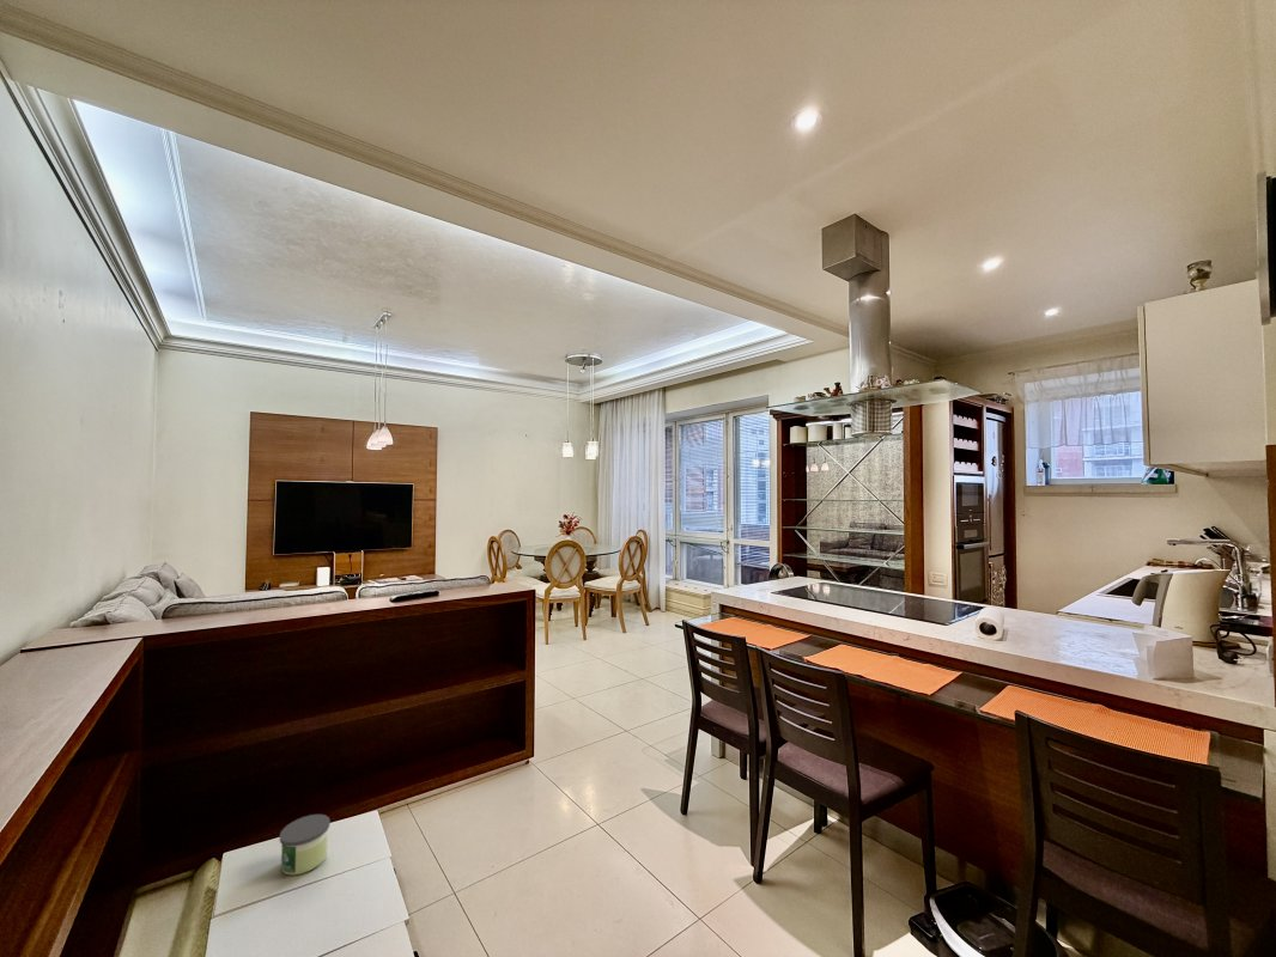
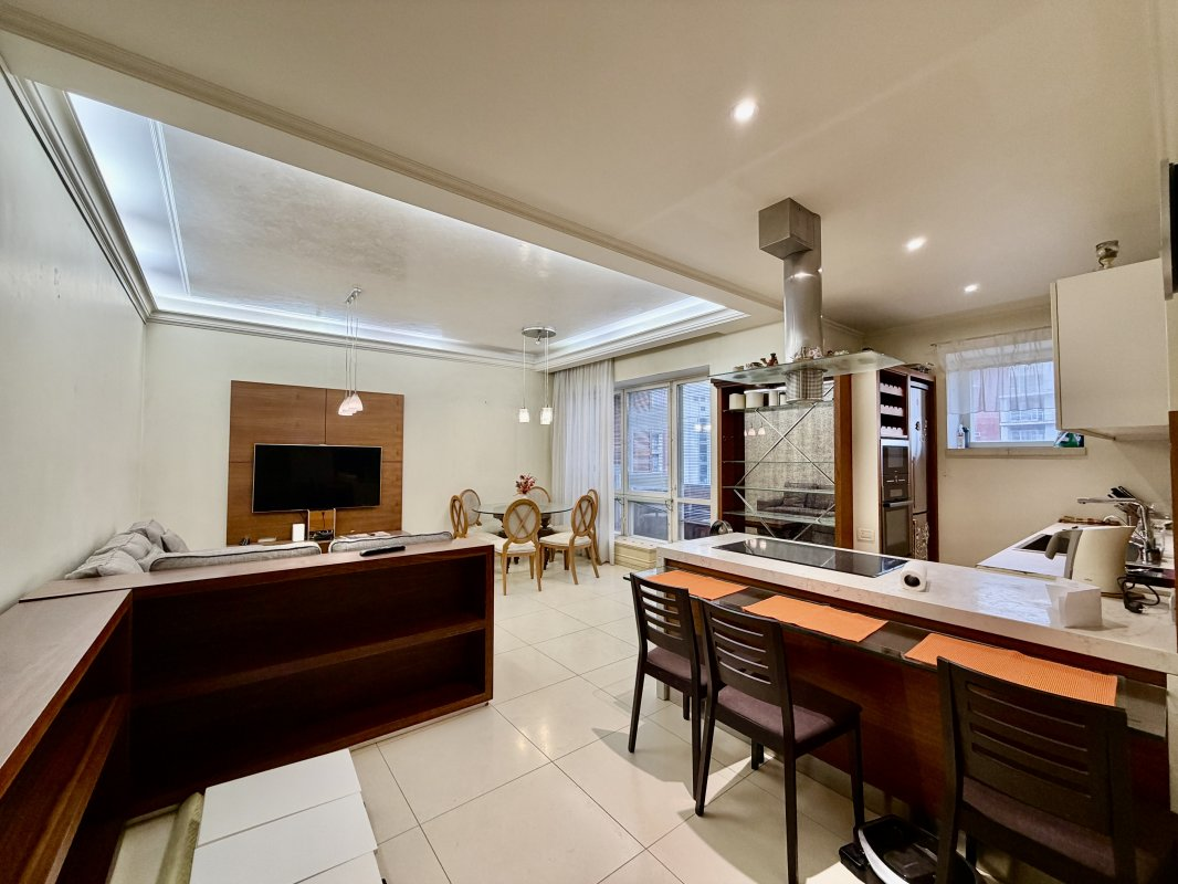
- candle (304, 845)
